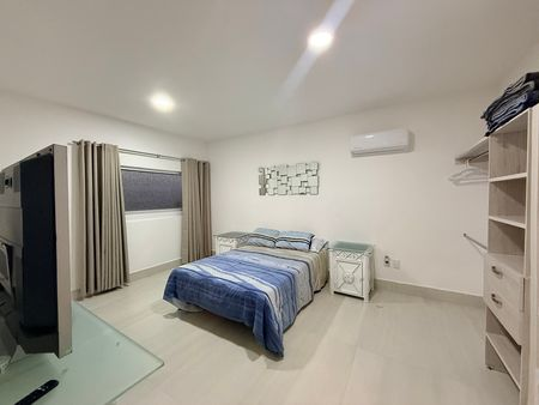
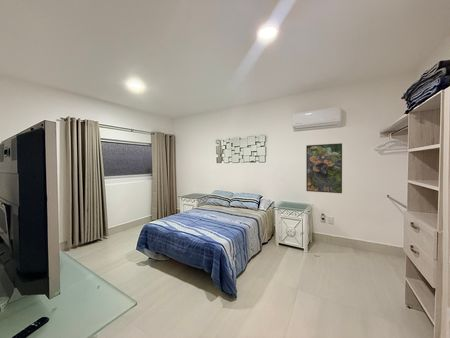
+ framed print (323, 168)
